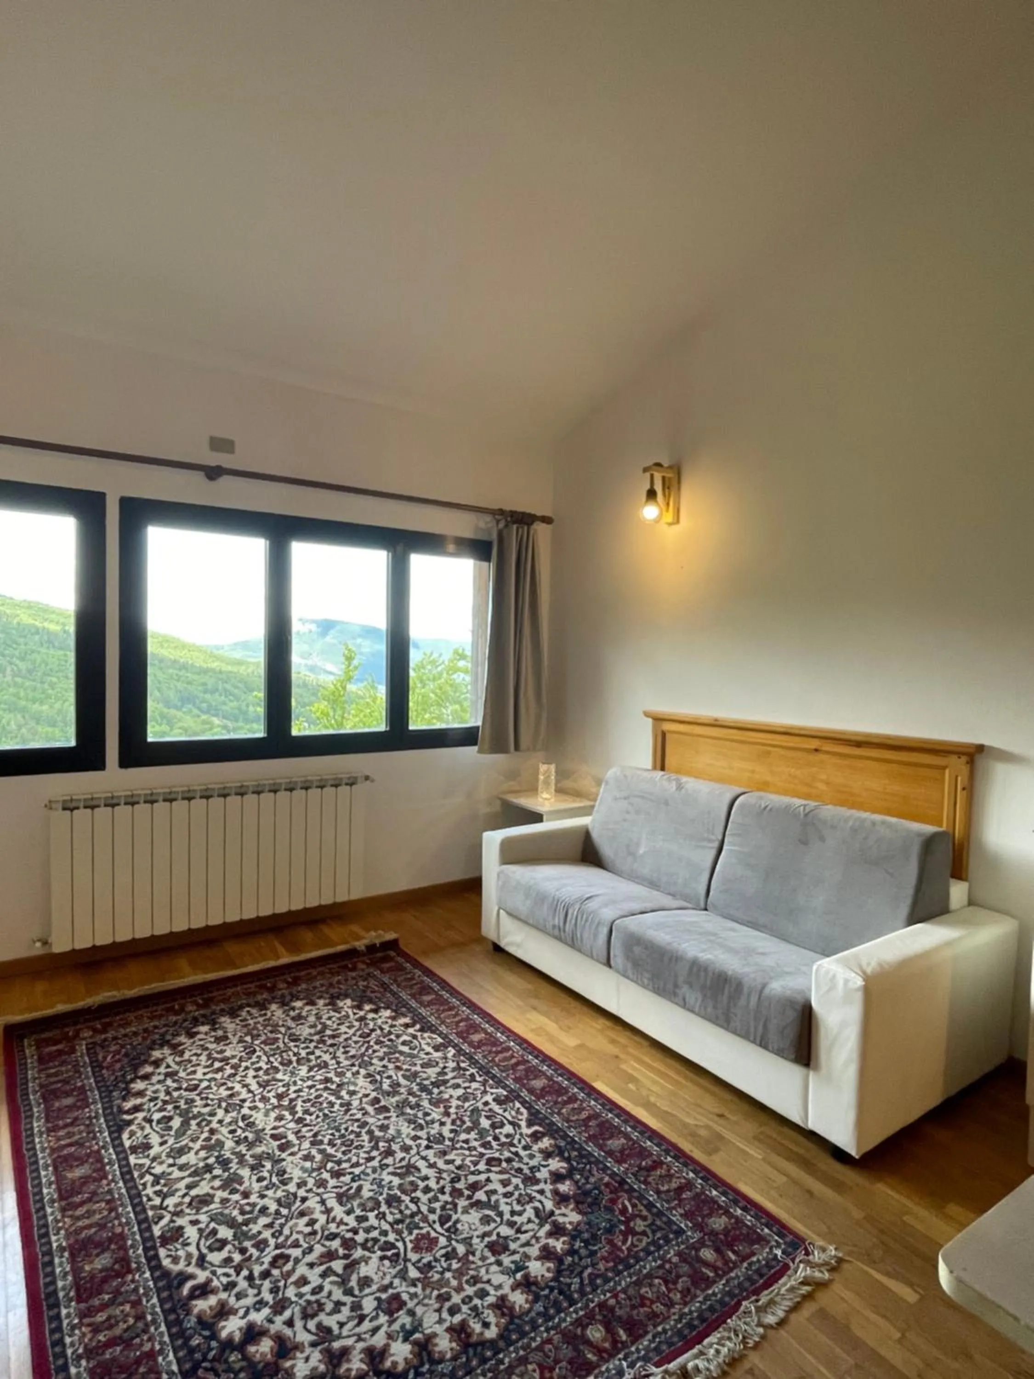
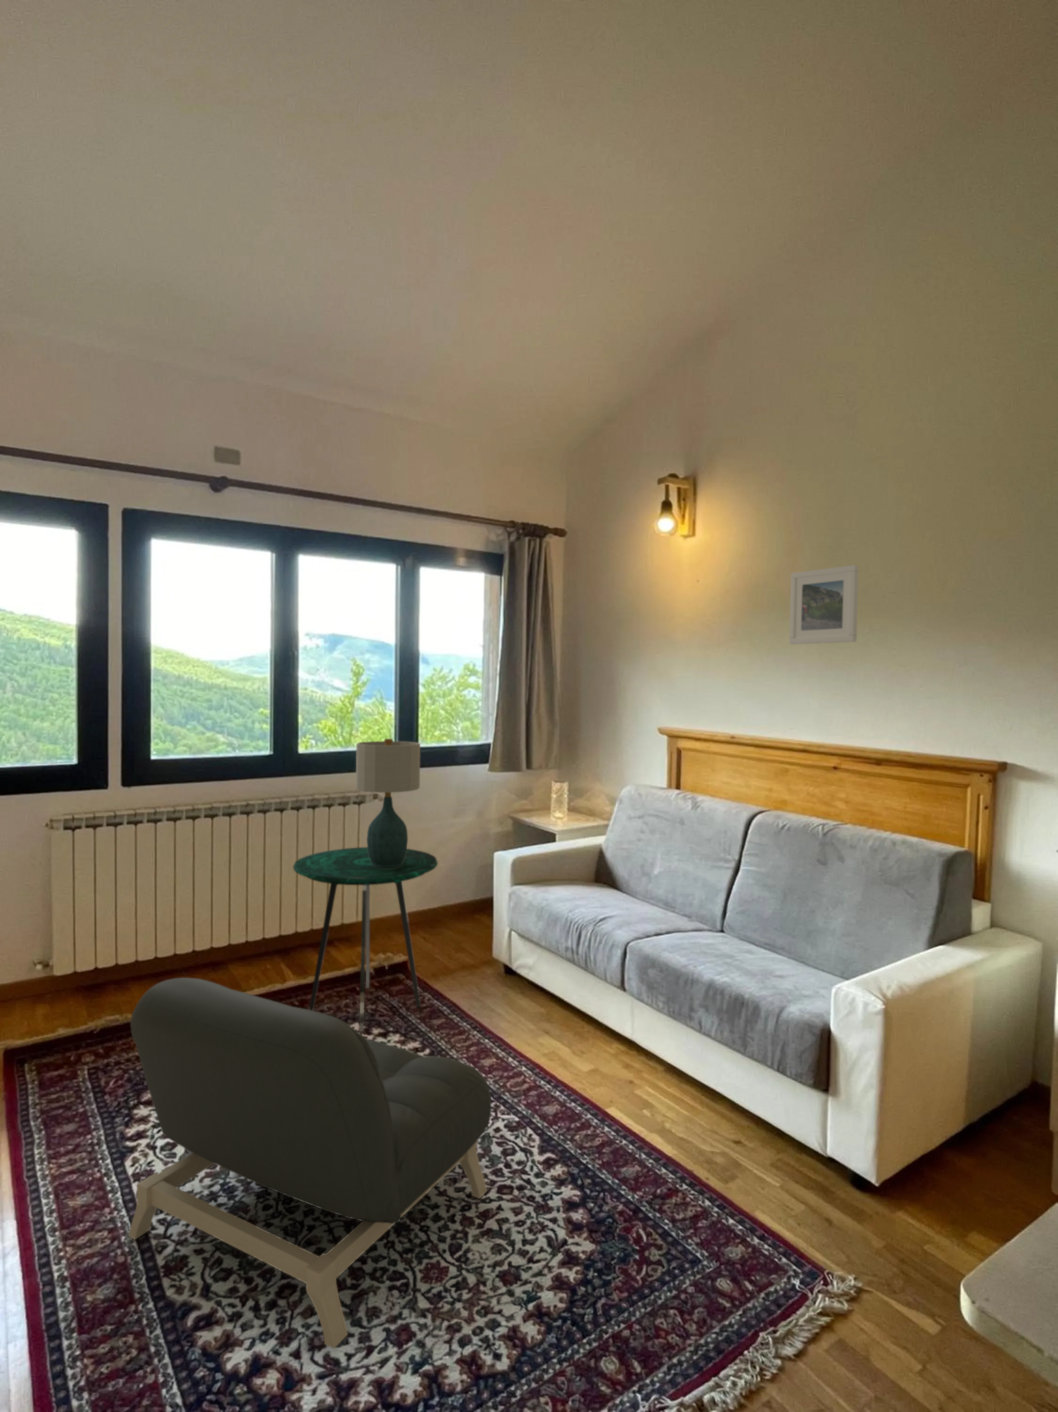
+ side table (366, 935)
+ armchair (321, 1087)
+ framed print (822, 606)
+ table lamp (388, 802)
